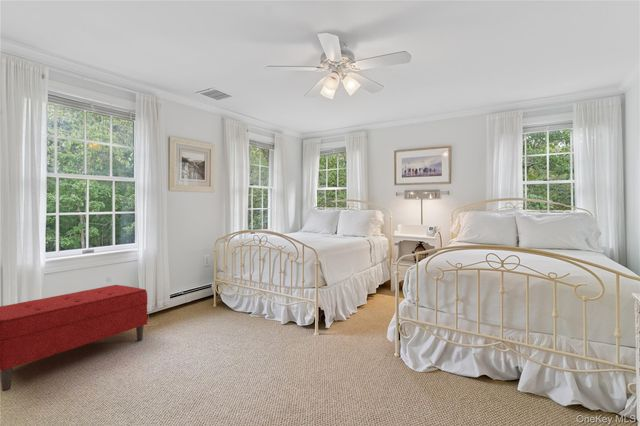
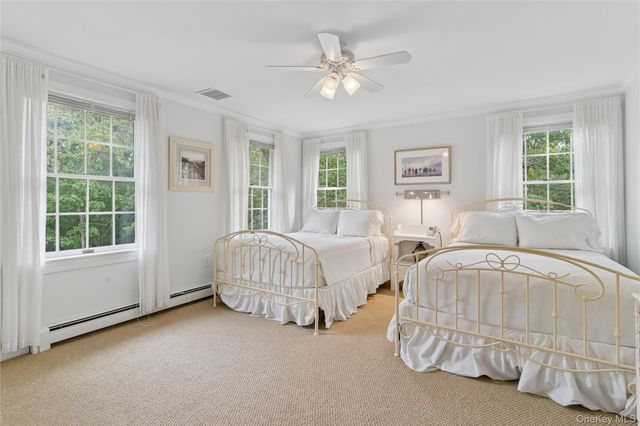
- bench (71, 327)
